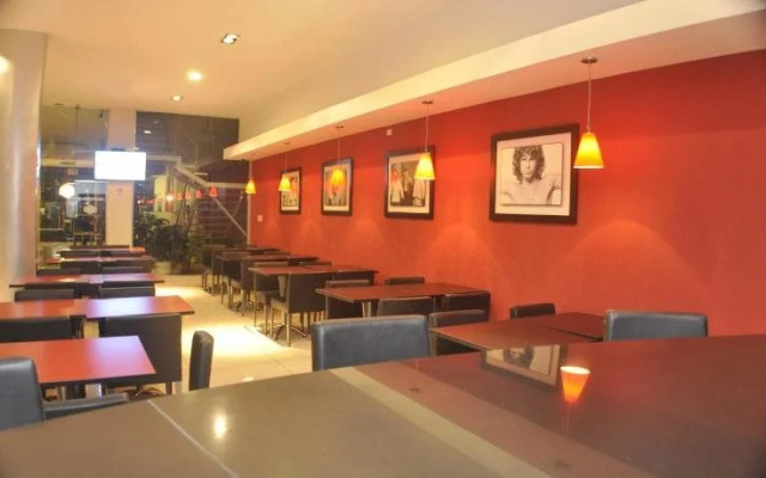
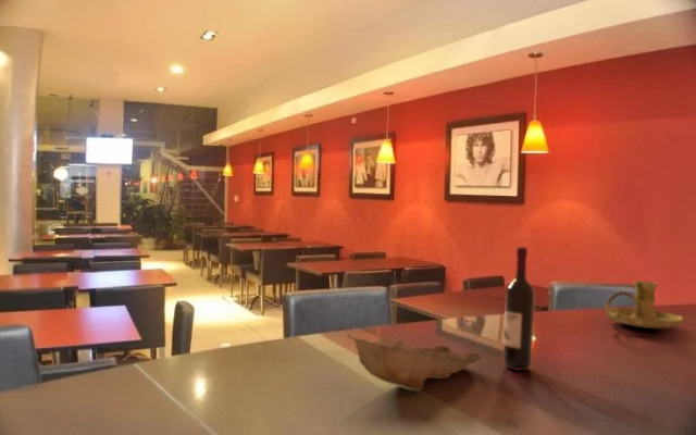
+ wine bottle (519, 307)
+ candle holder (638, 303)
+ decorative bowl (419, 351)
